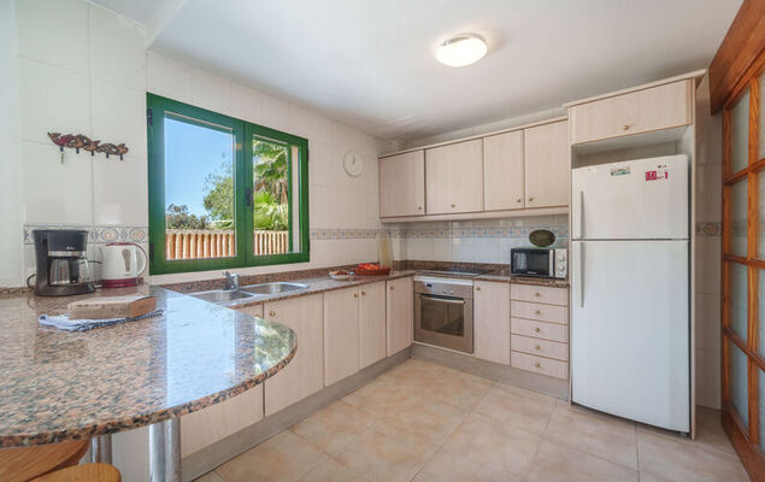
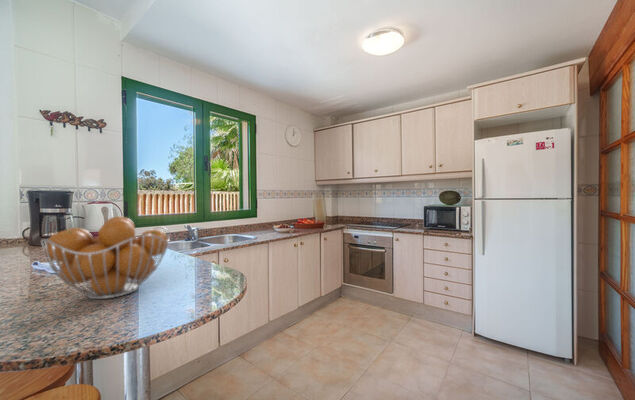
+ fruit basket (113, 254)
